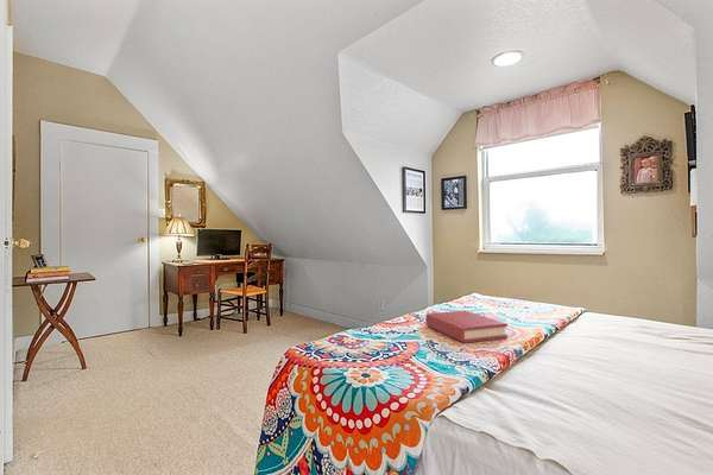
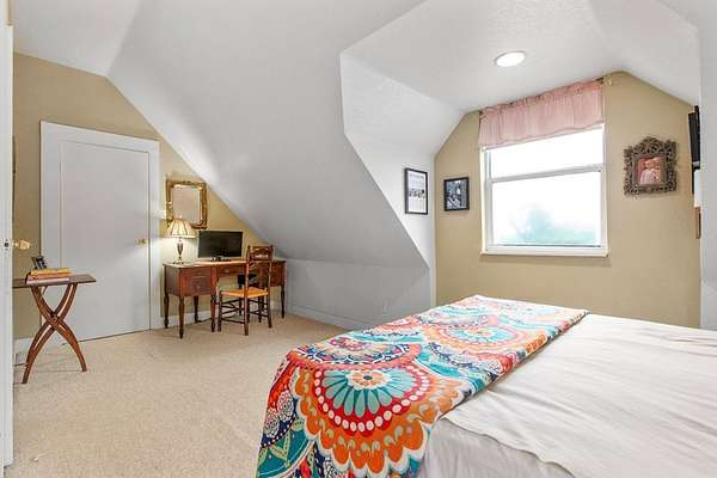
- hardback book (463, 324)
